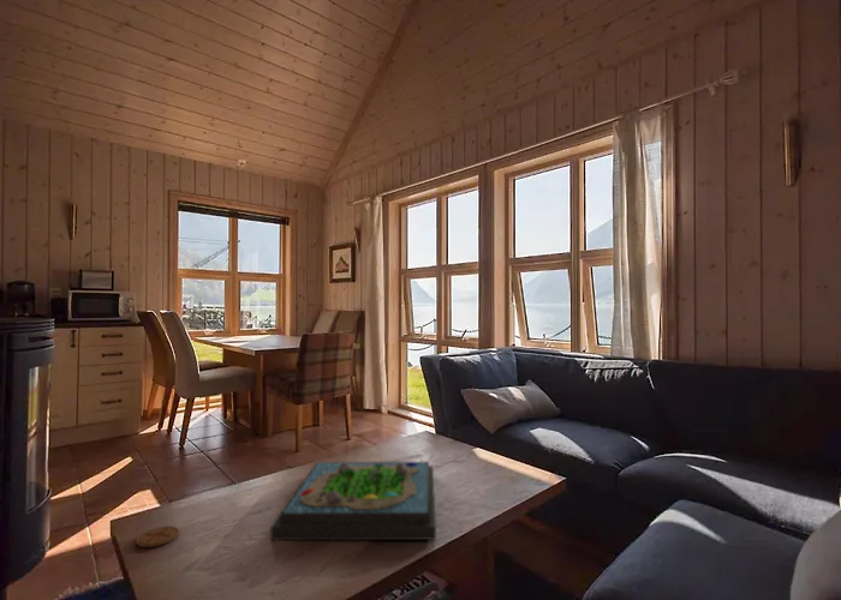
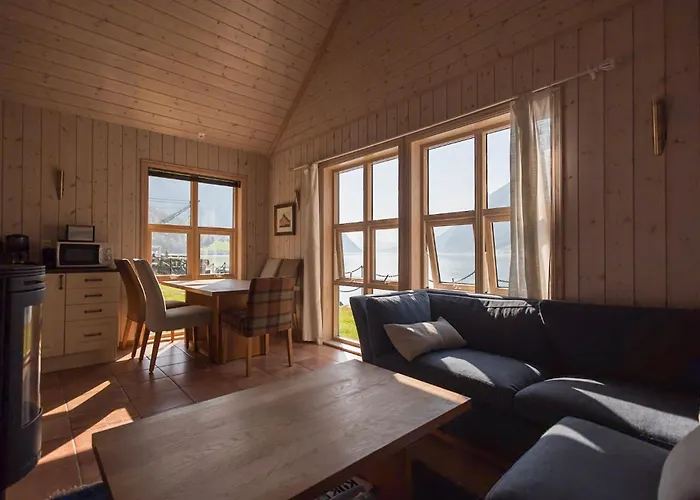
- board game (364, 485)
- coaster (157, 536)
